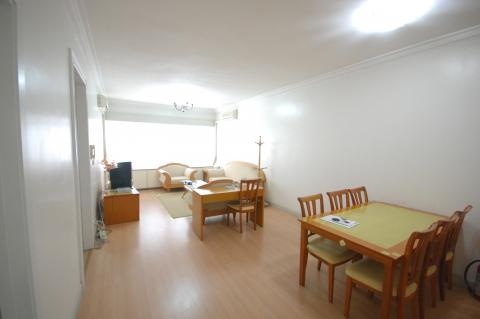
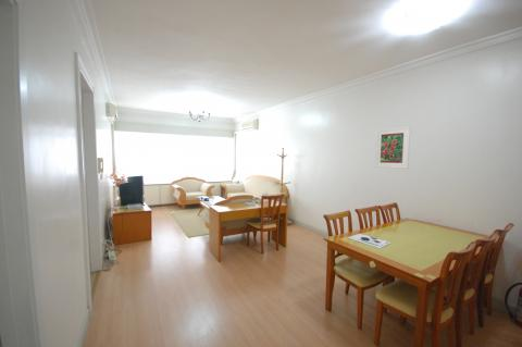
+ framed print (391, 148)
